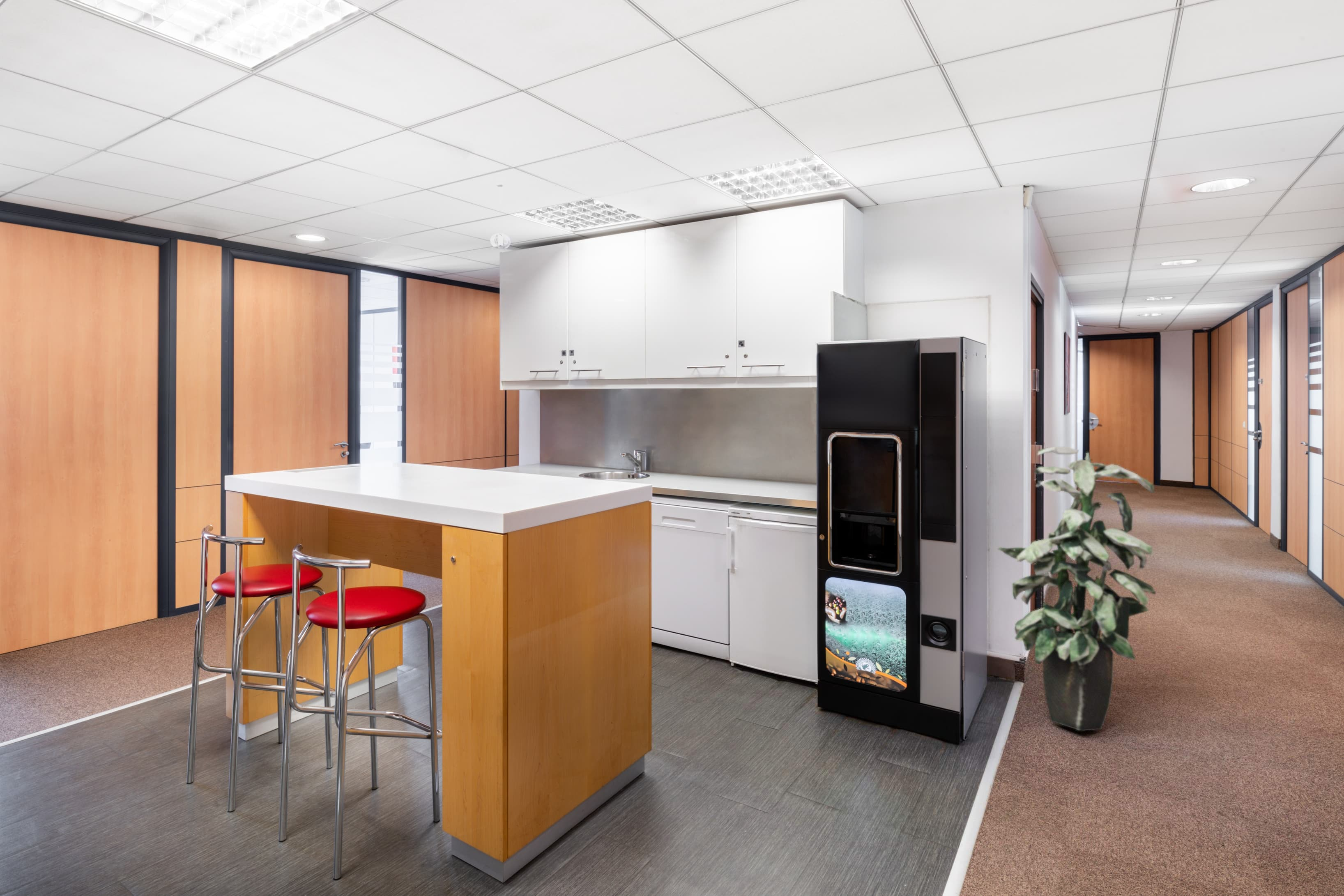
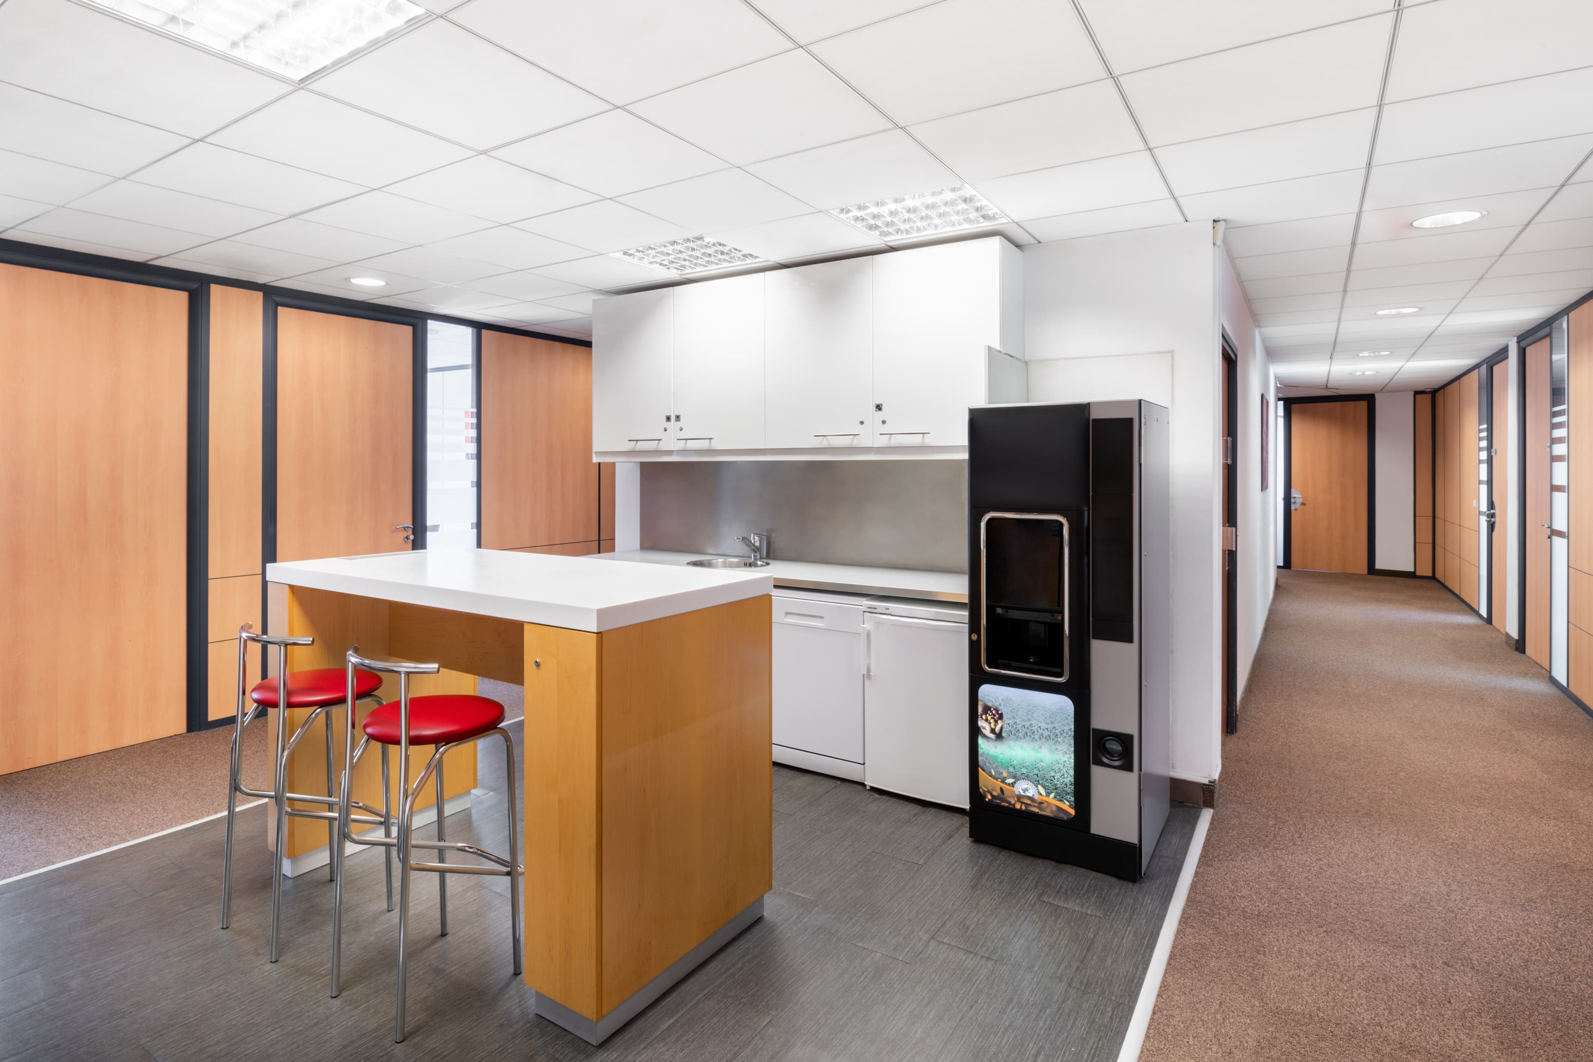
- indoor plant (1075, 585)
- pendant light (500, 203)
